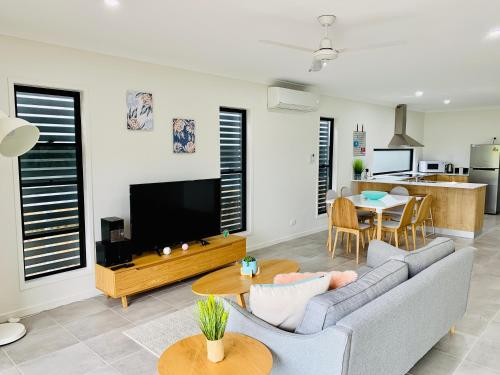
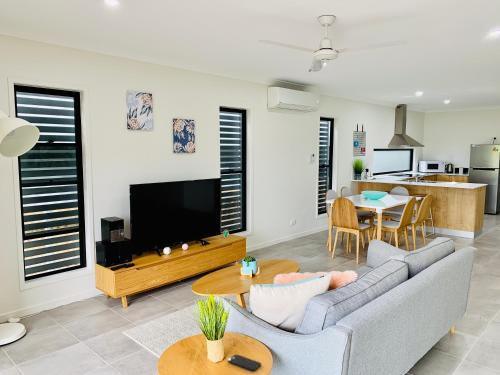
+ smartphone (244, 362)
